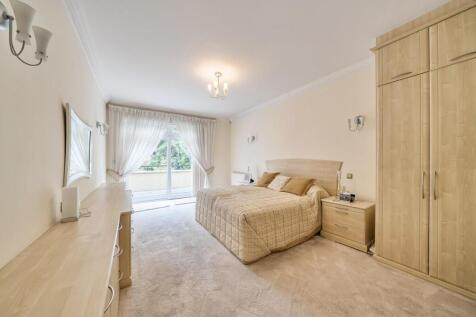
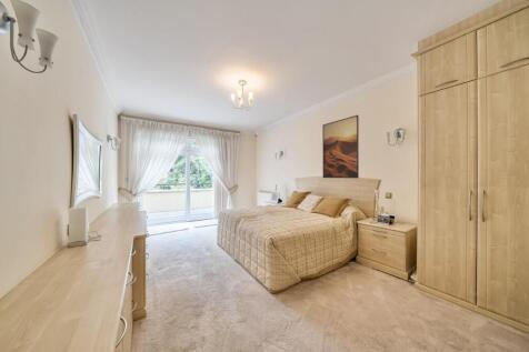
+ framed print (339, 149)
